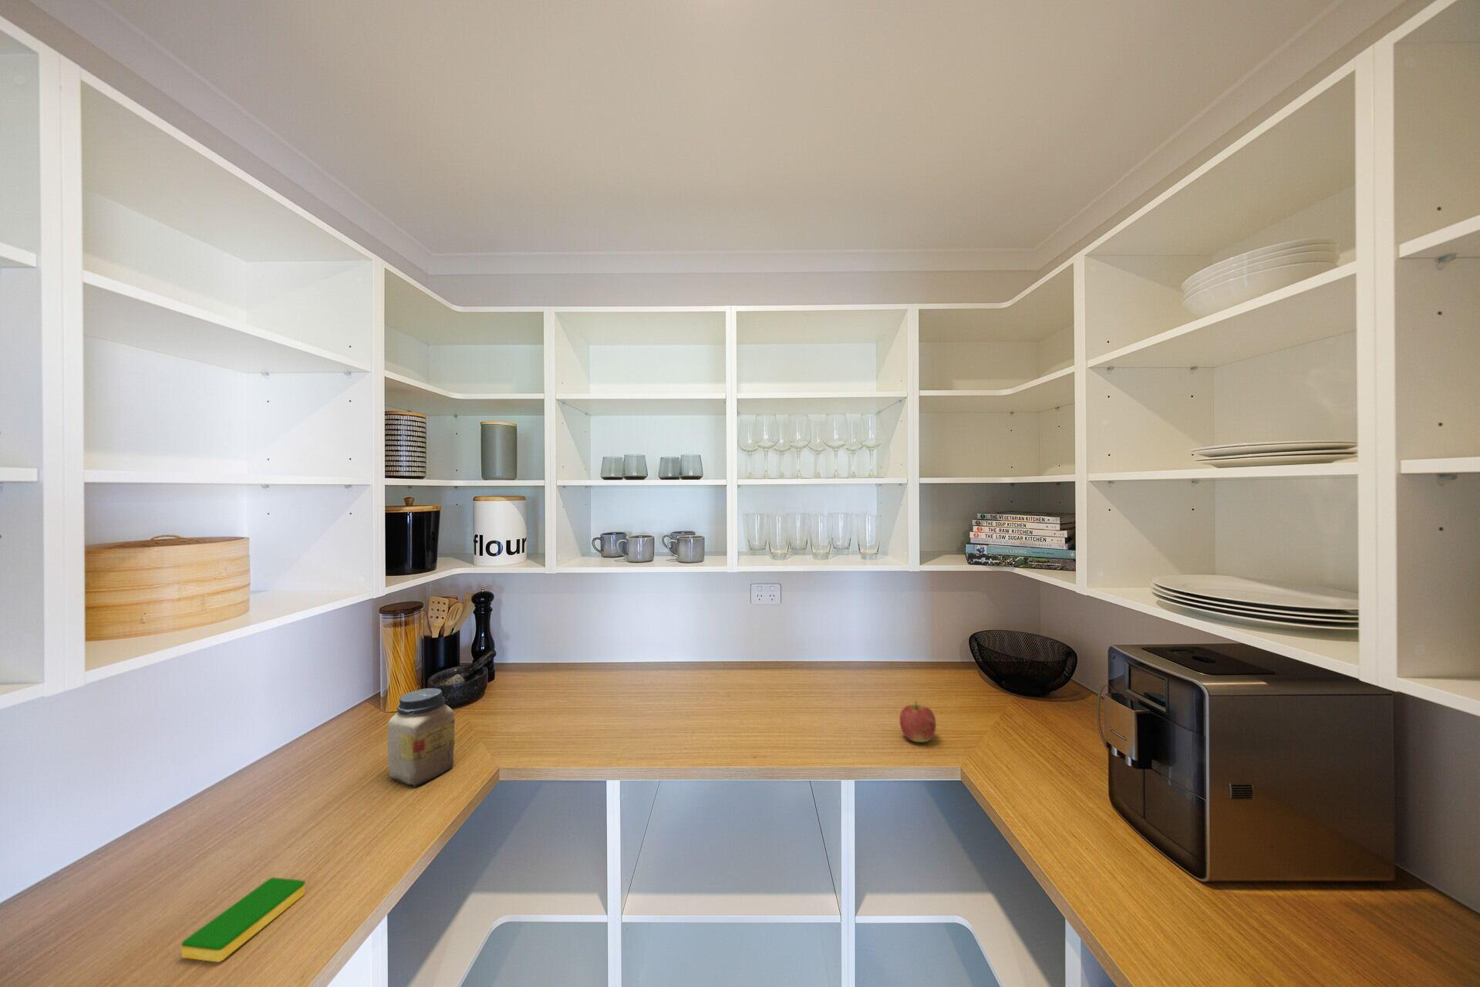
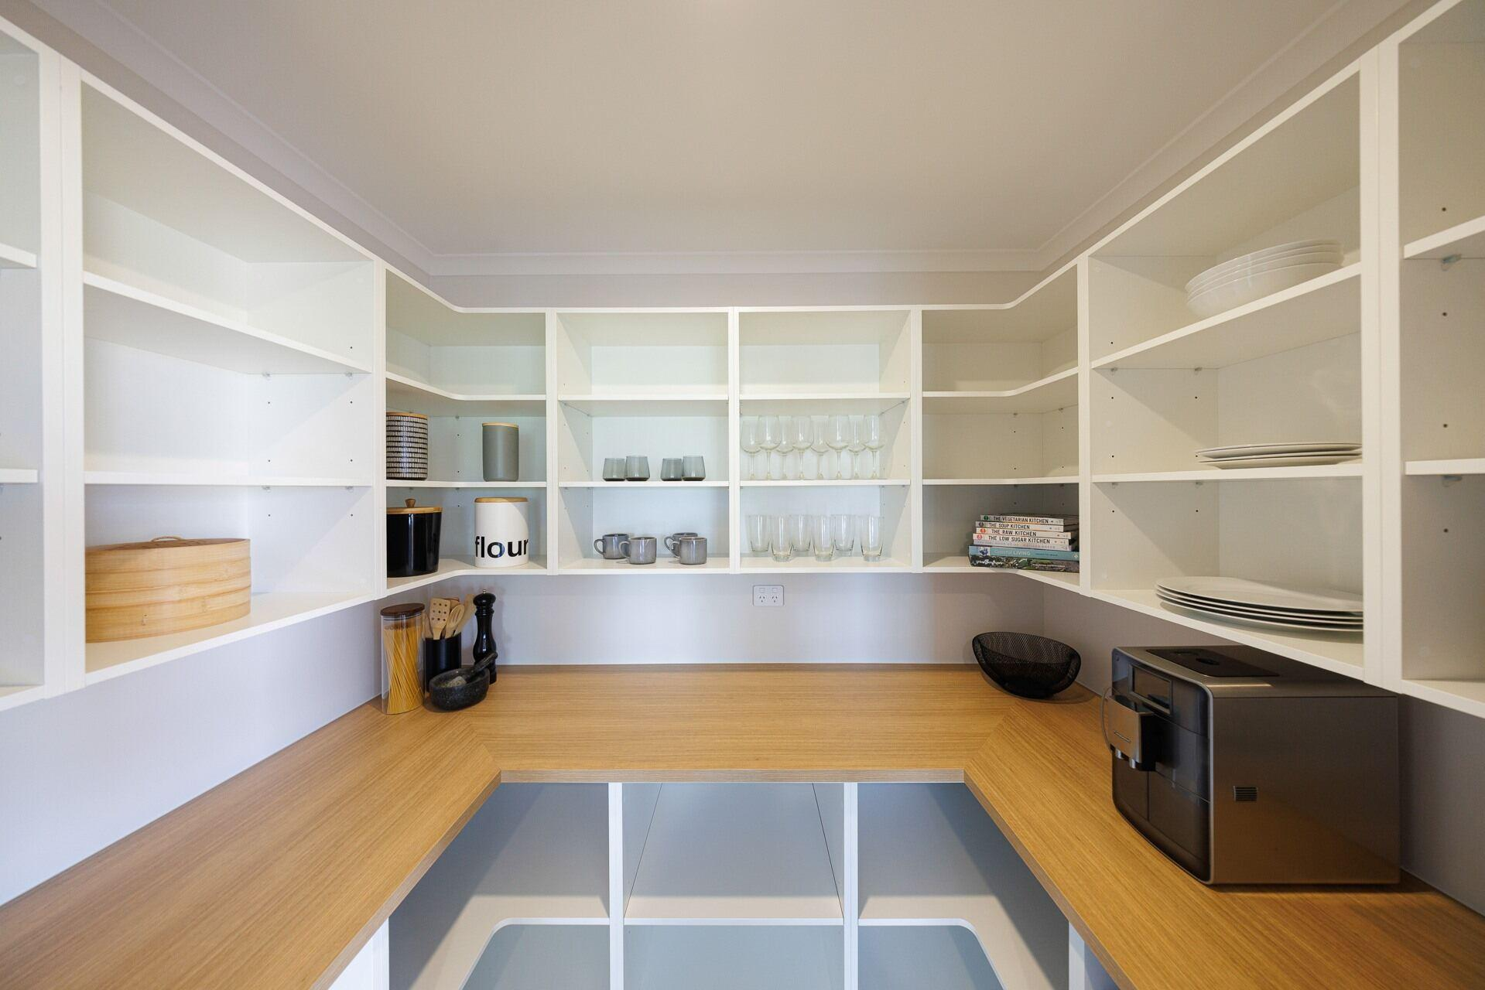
- dish sponge (248, 916)
- apple (917, 720)
- jar (422, 731)
